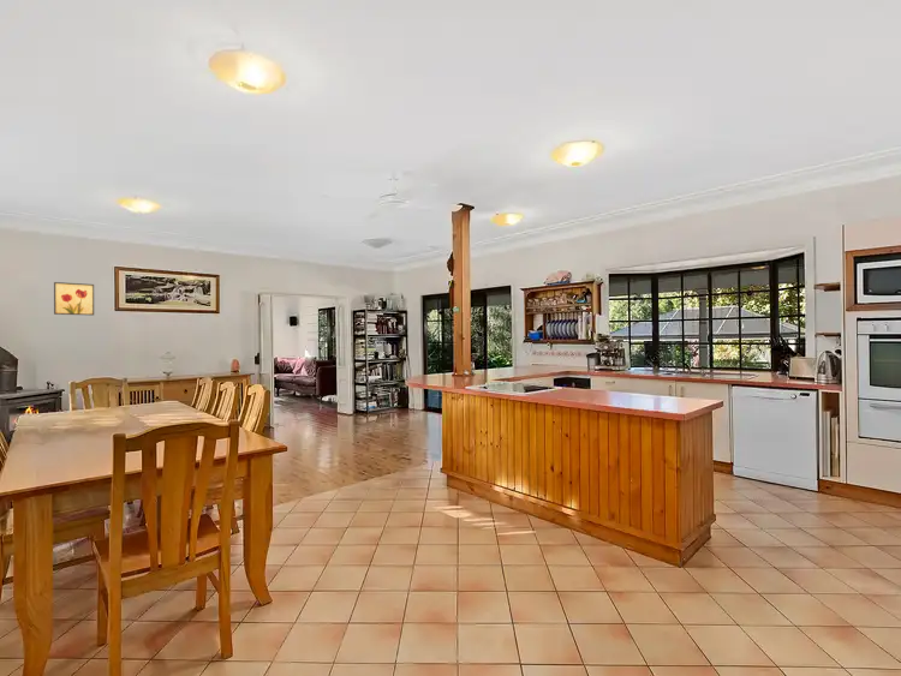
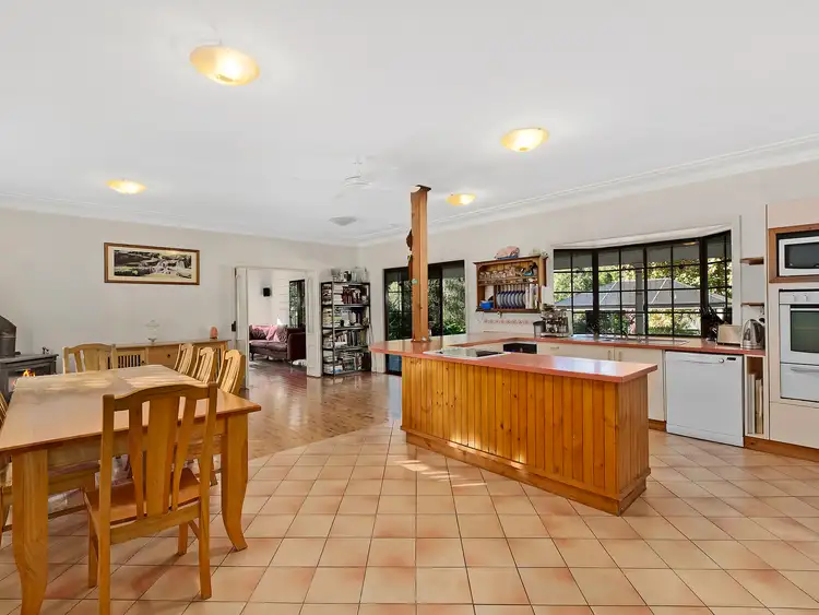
- wall art (73, 299)
